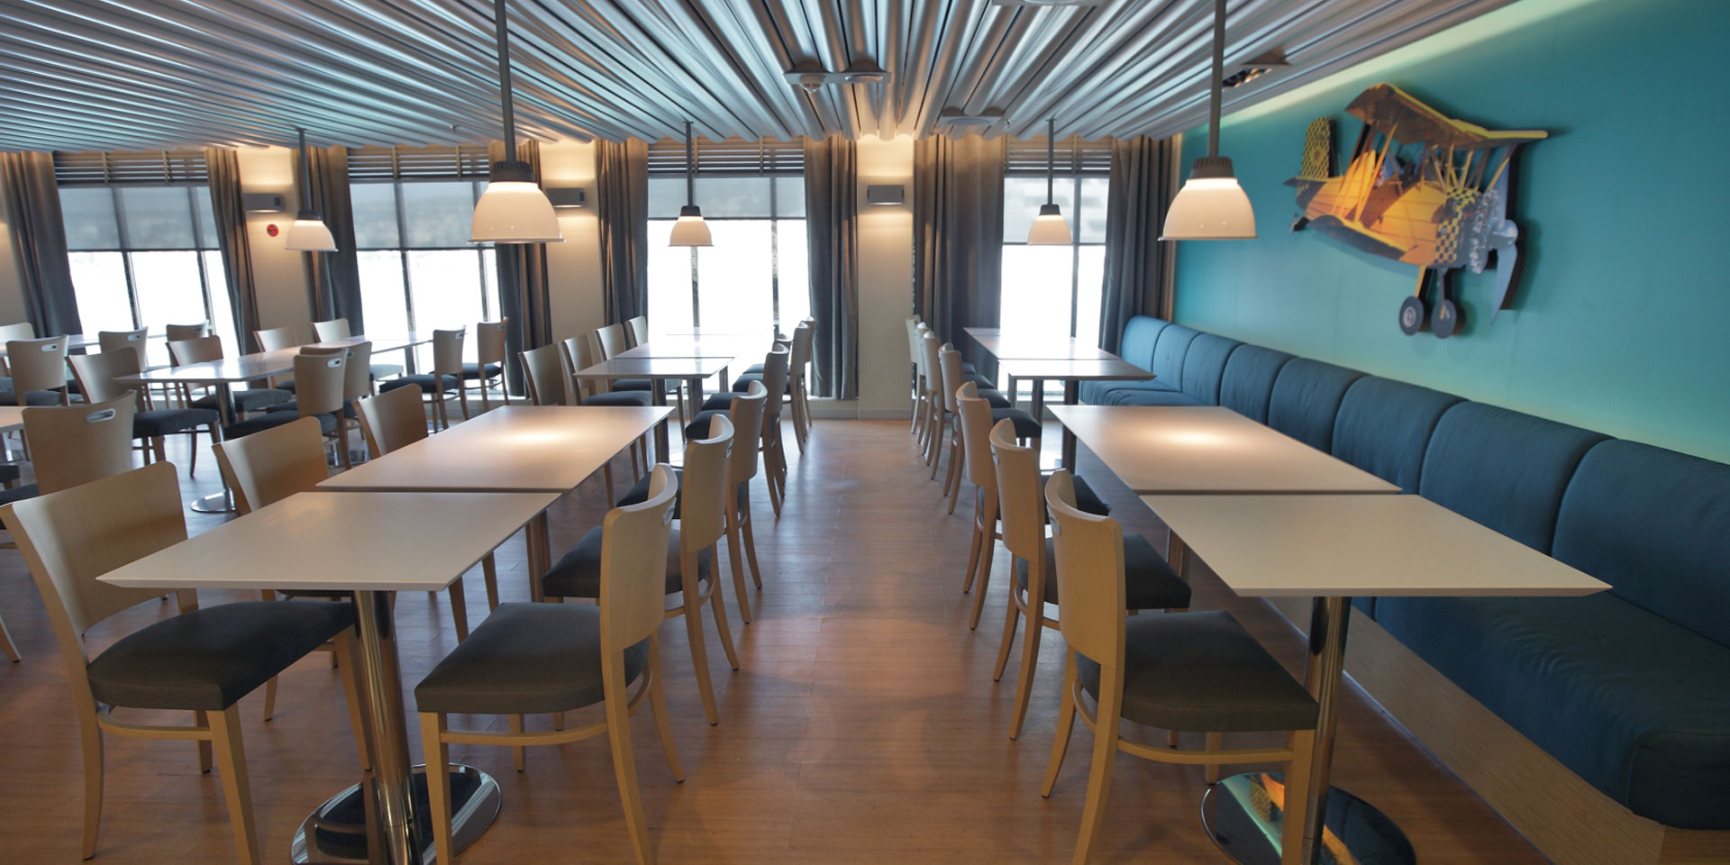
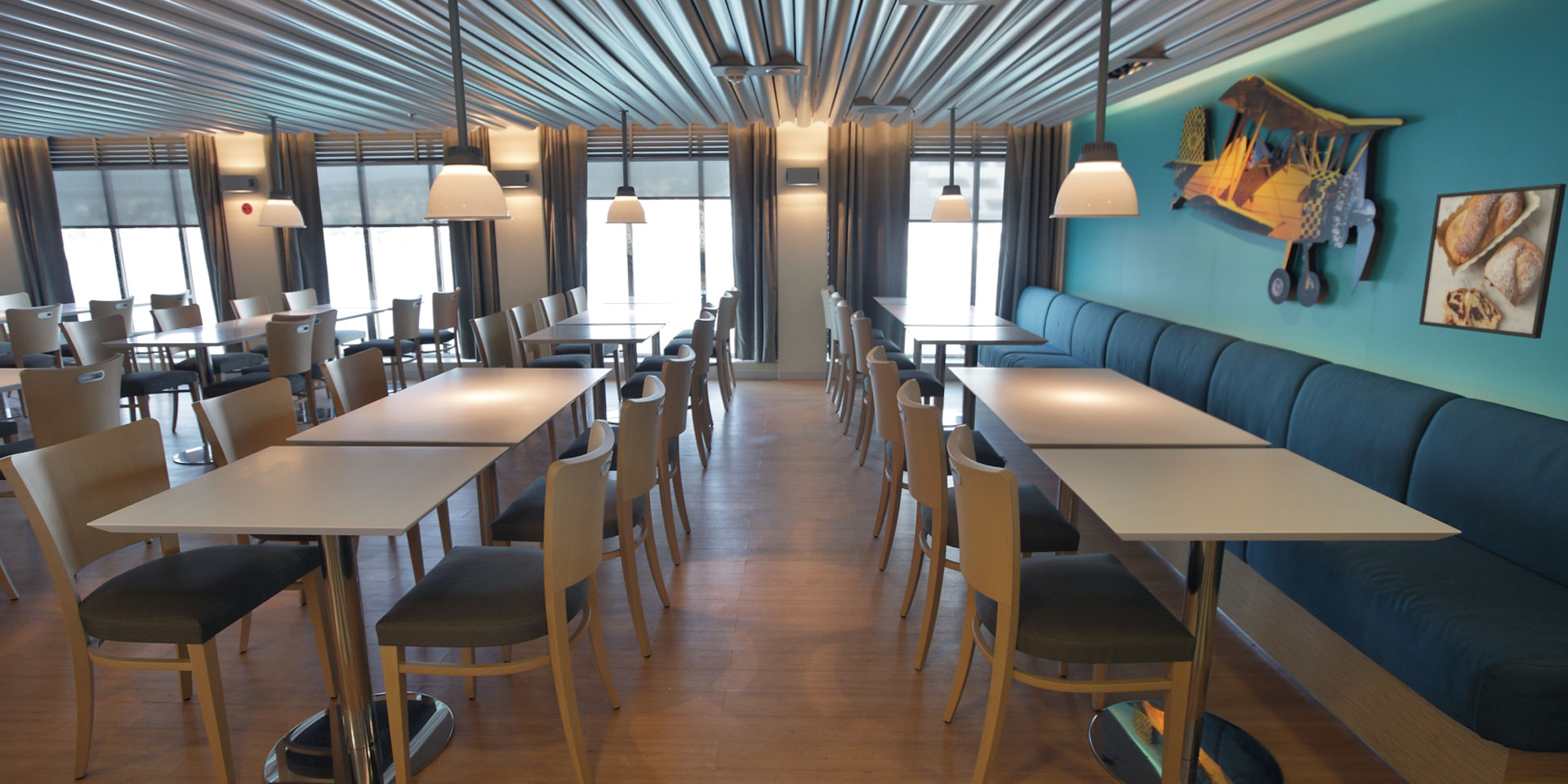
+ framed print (1485, 261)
